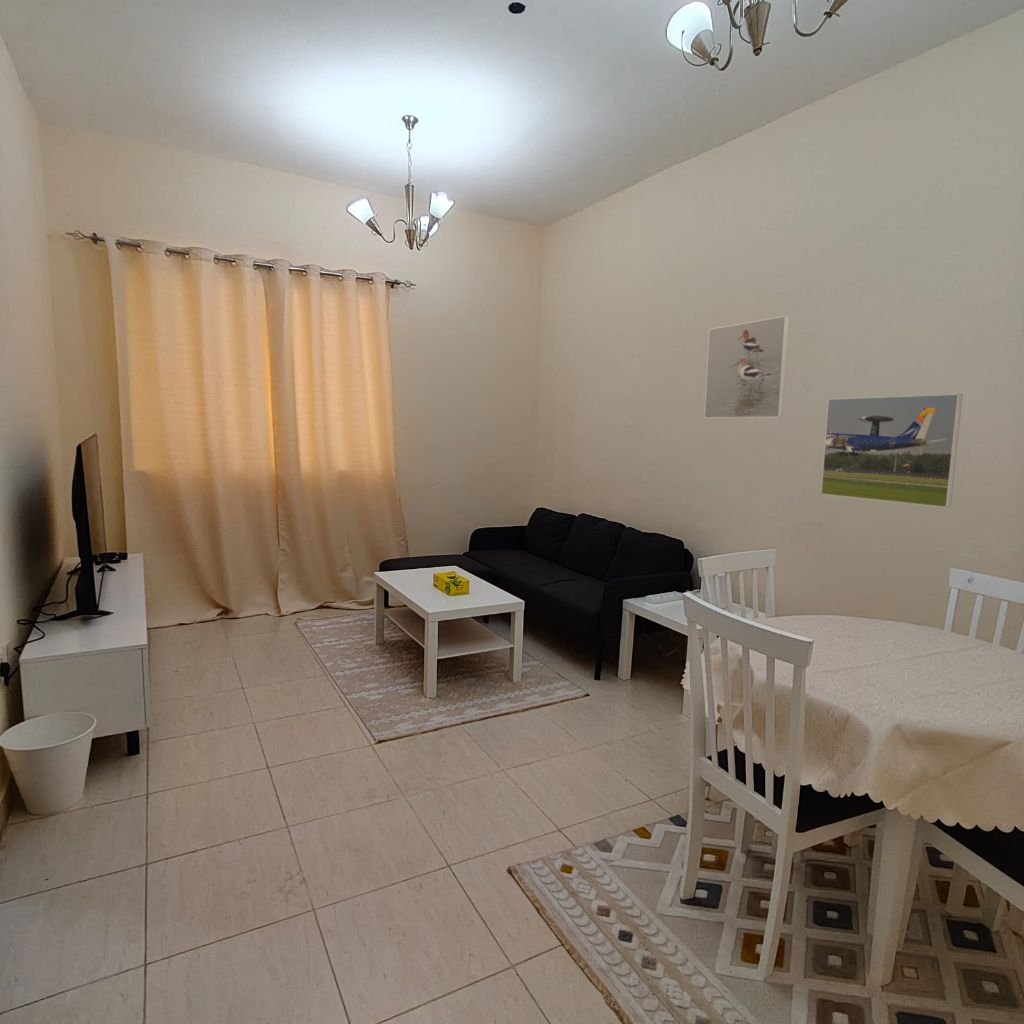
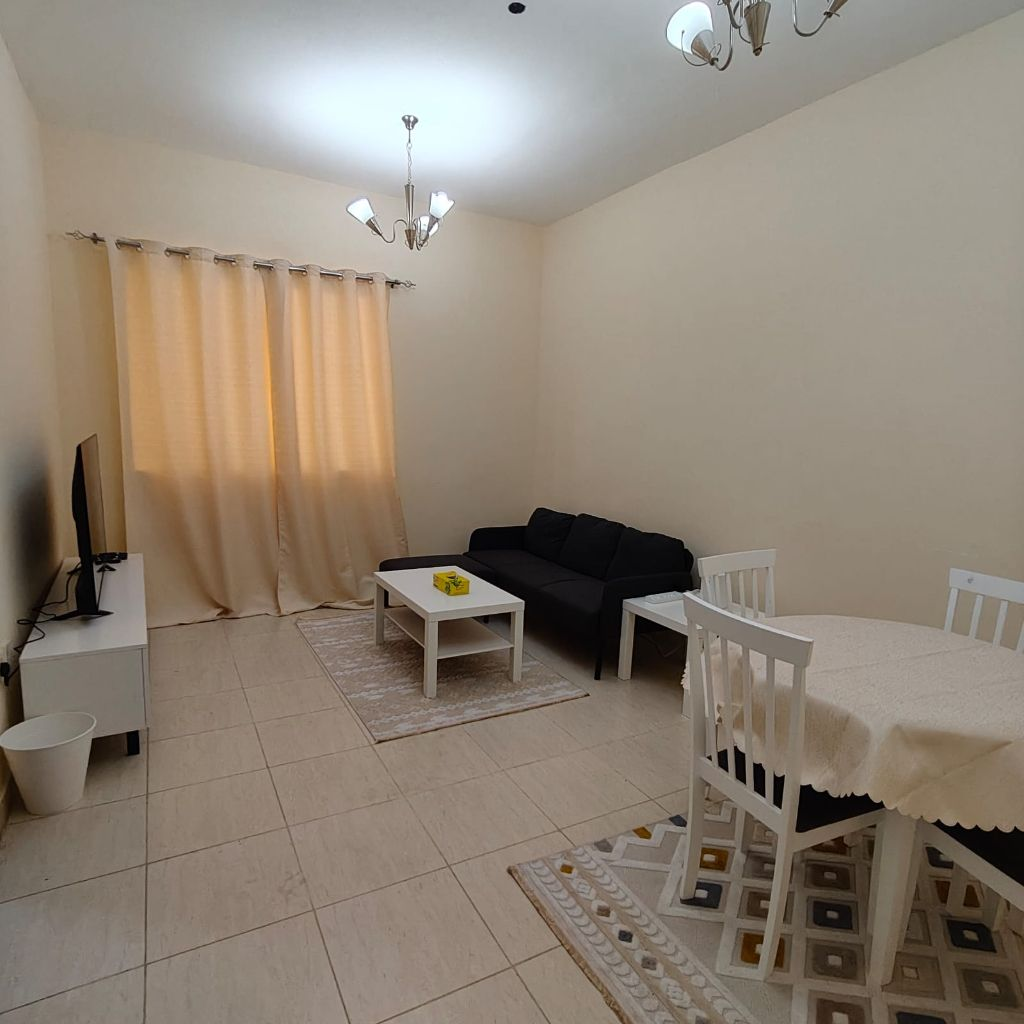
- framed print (884, 449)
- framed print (743, 370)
